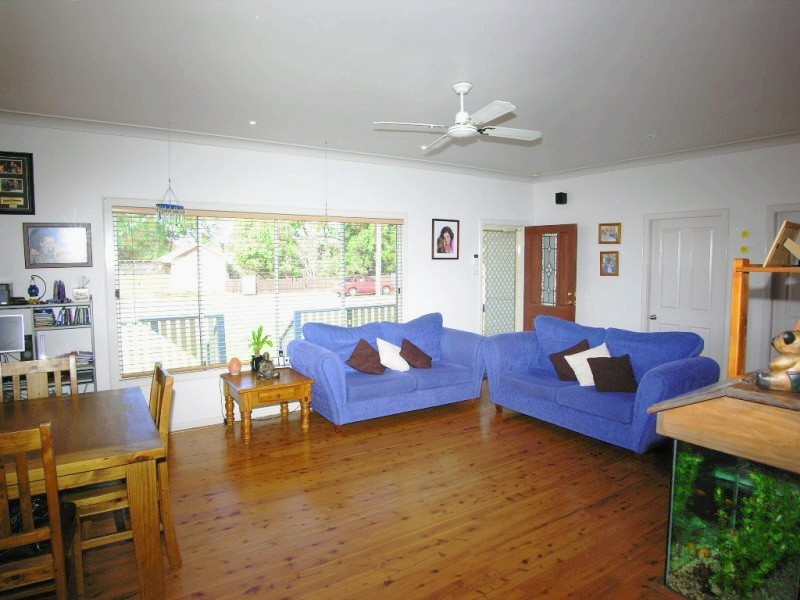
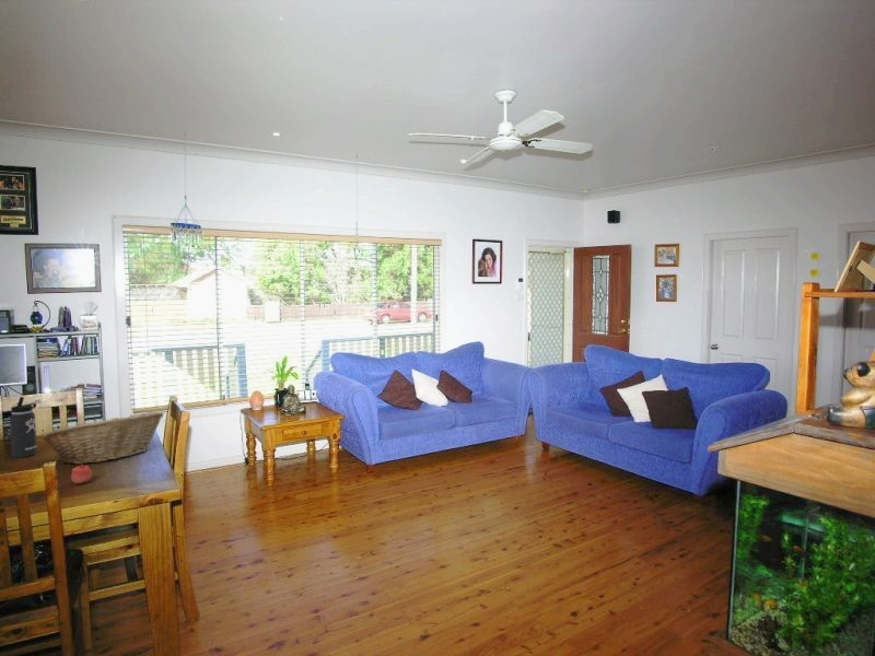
+ apple (81, 472)
+ thermos bottle (24, 425)
+ fruit basket (106, 433)
